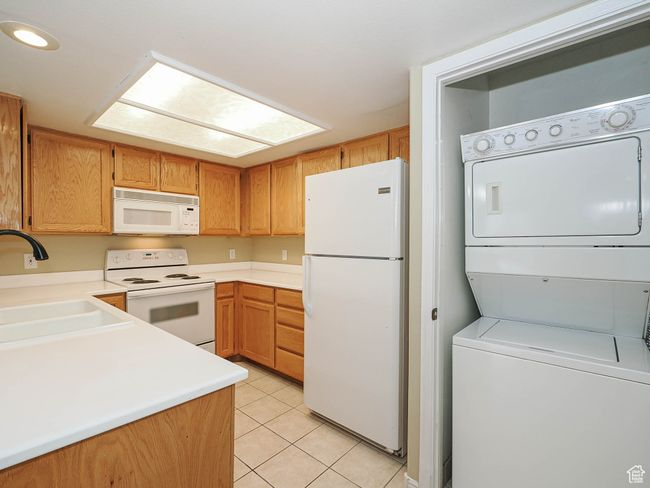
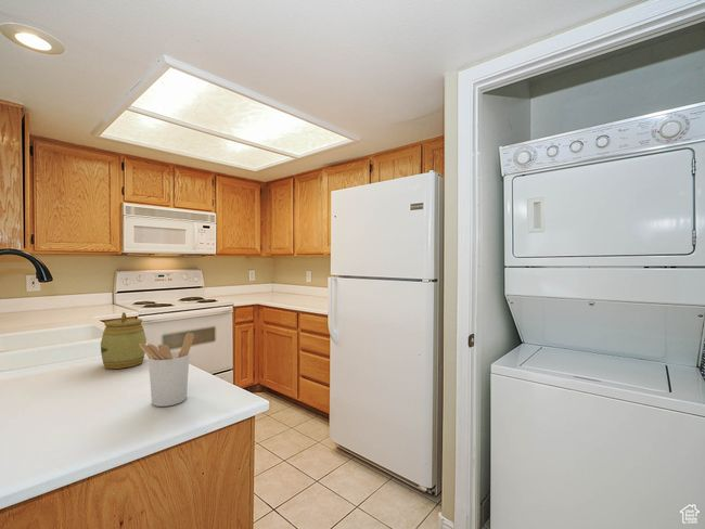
+ jar (124, 337)
+ utensil holder (165, 369)
